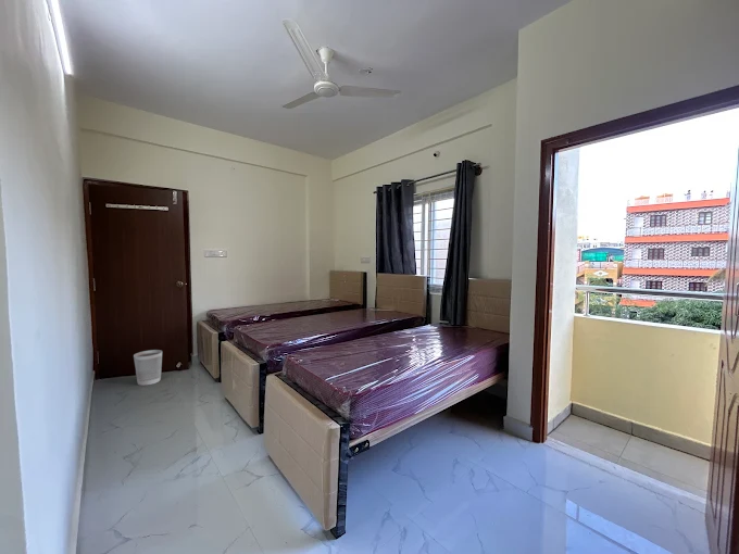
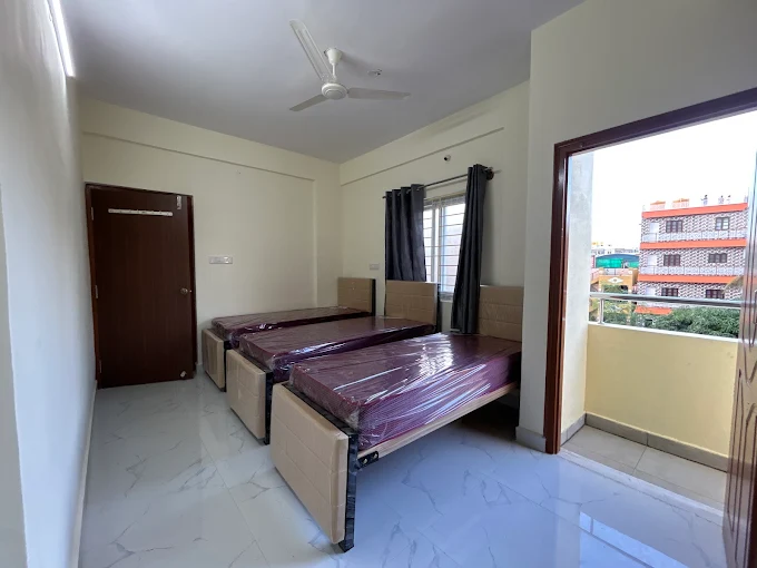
- wastebasket (148, 367)
